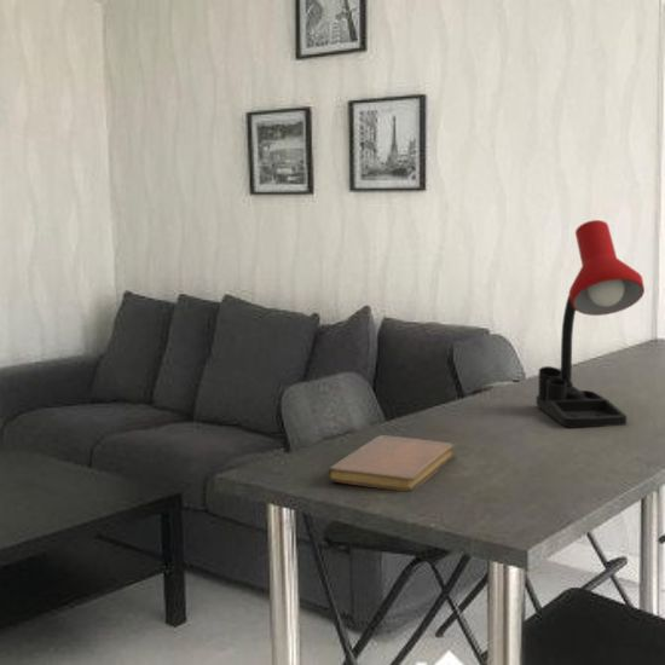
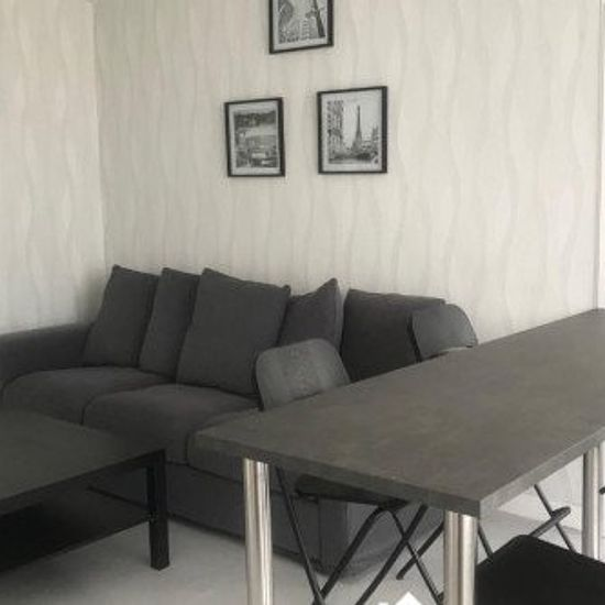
- desk lamp (589, 314)
- notebook (393, 461)
